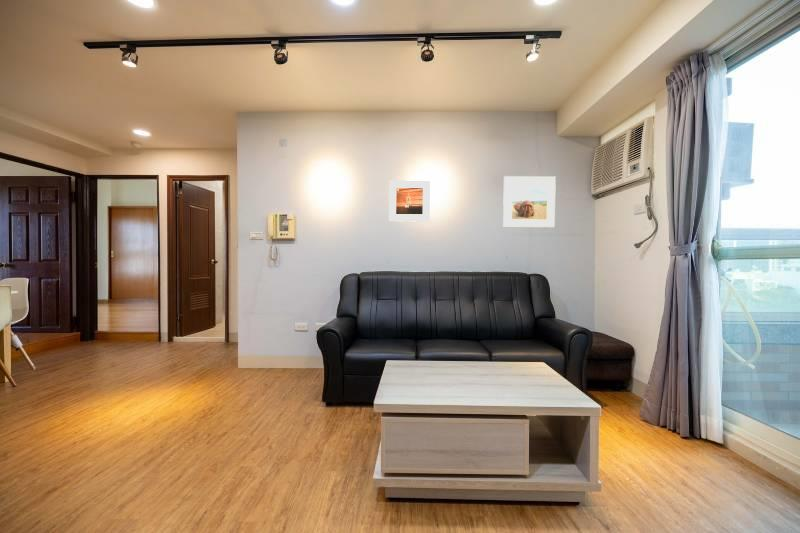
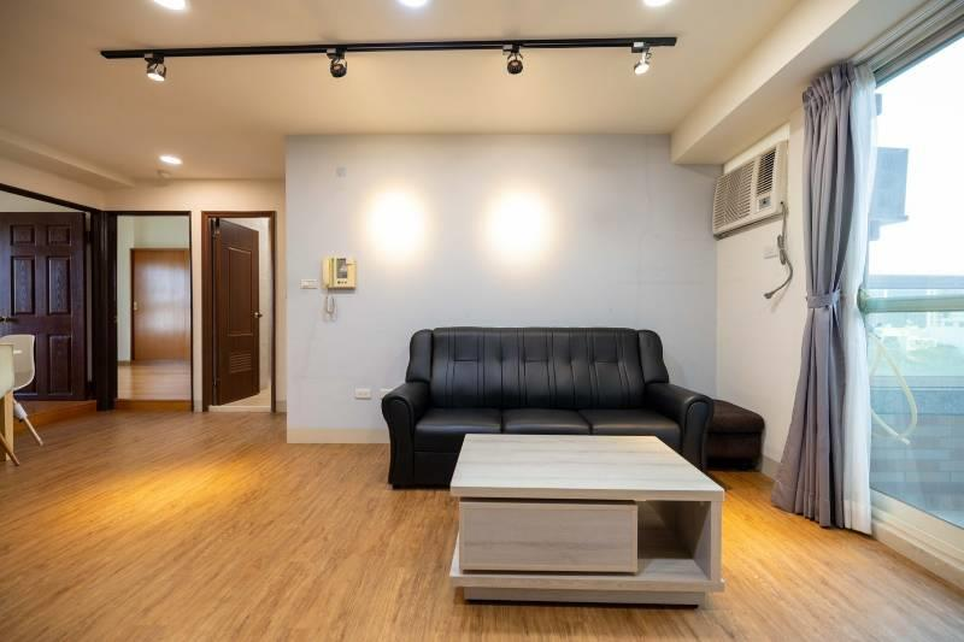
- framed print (529, 201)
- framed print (409, 201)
